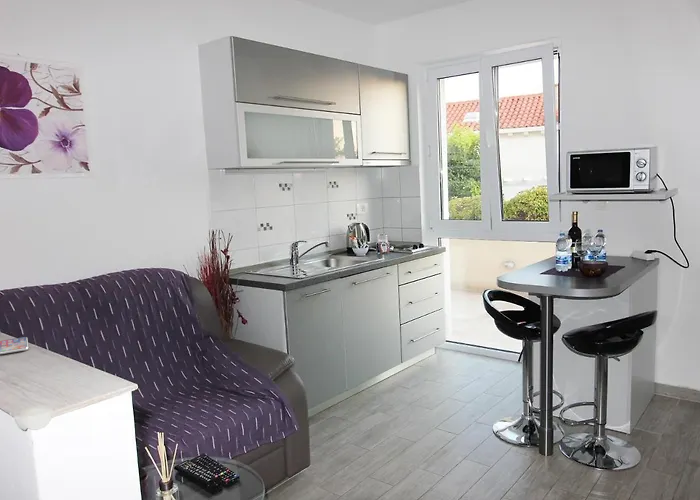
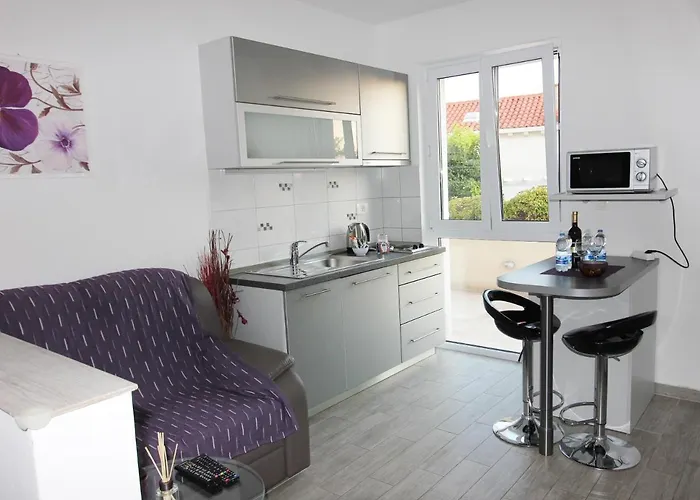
- smartphone (13, 345)
